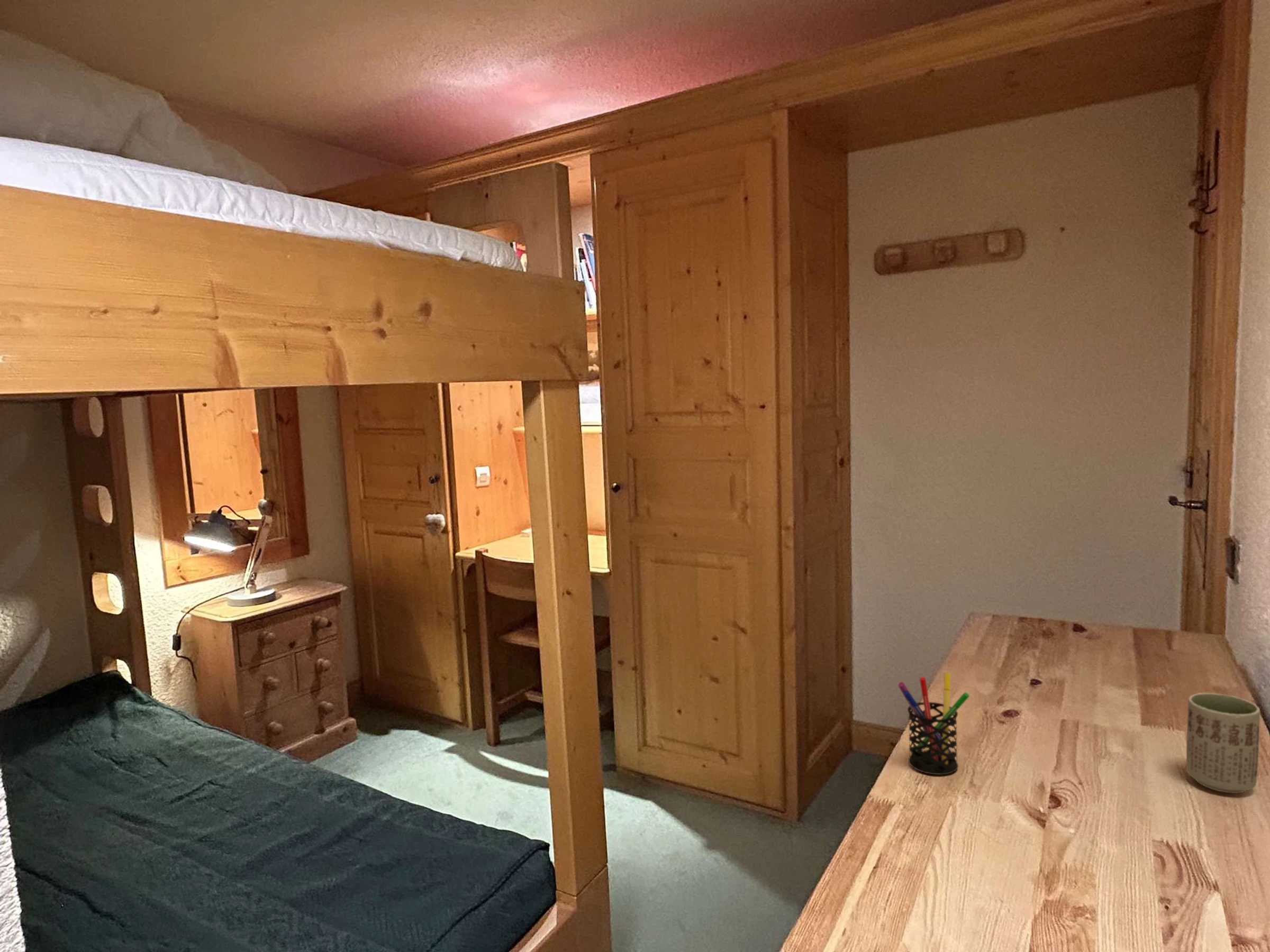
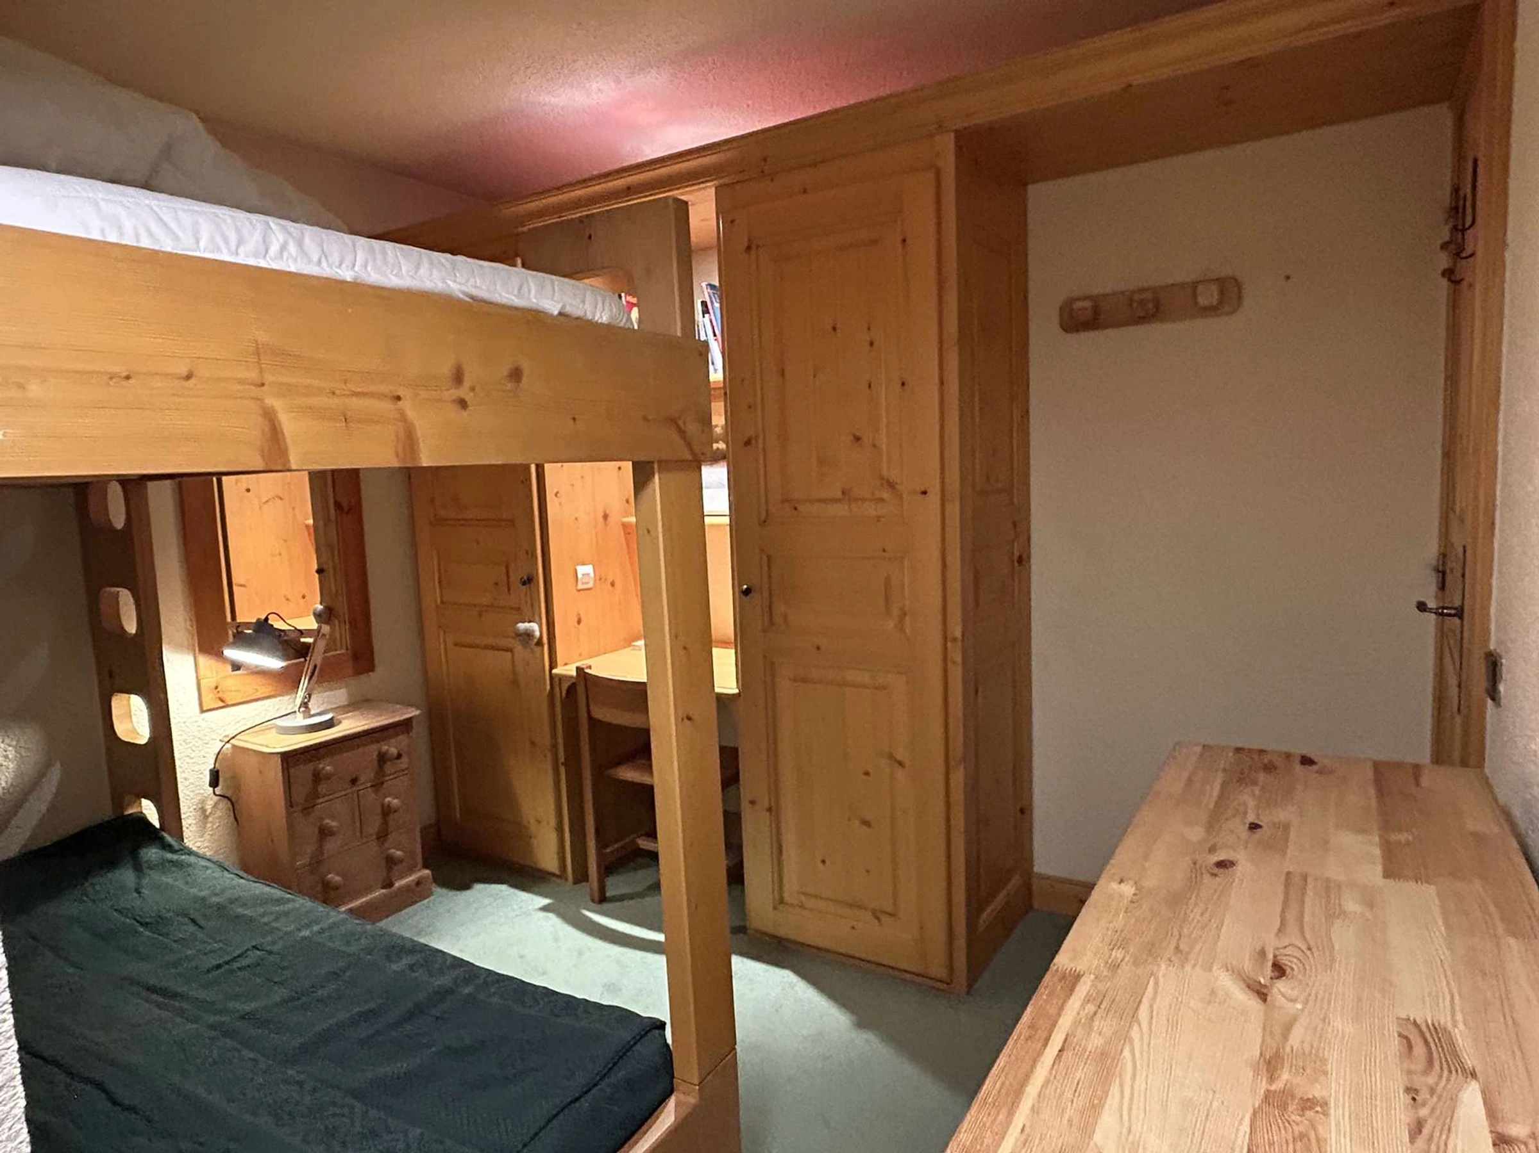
- pen holder (937, 720)
- cup (1222, 743)
